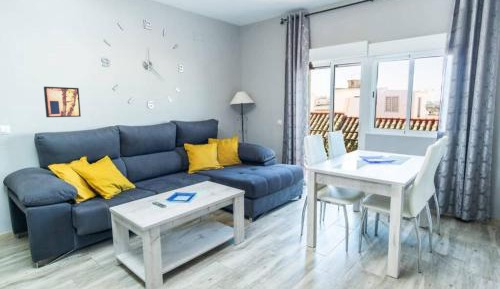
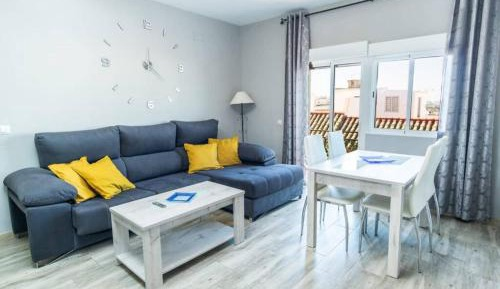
- wall art (62, 102)
